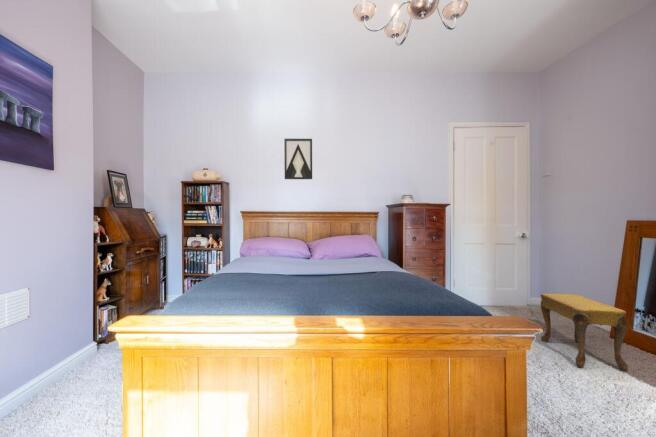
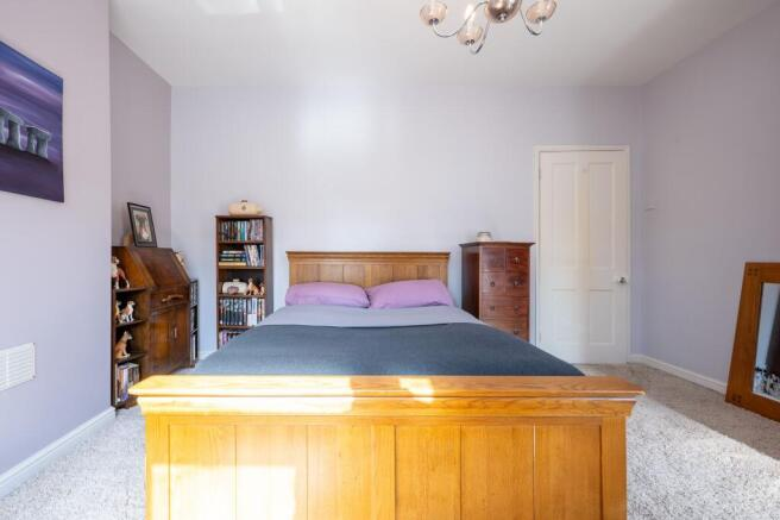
- footstool (579, 326)
- wall art (298, 159)
